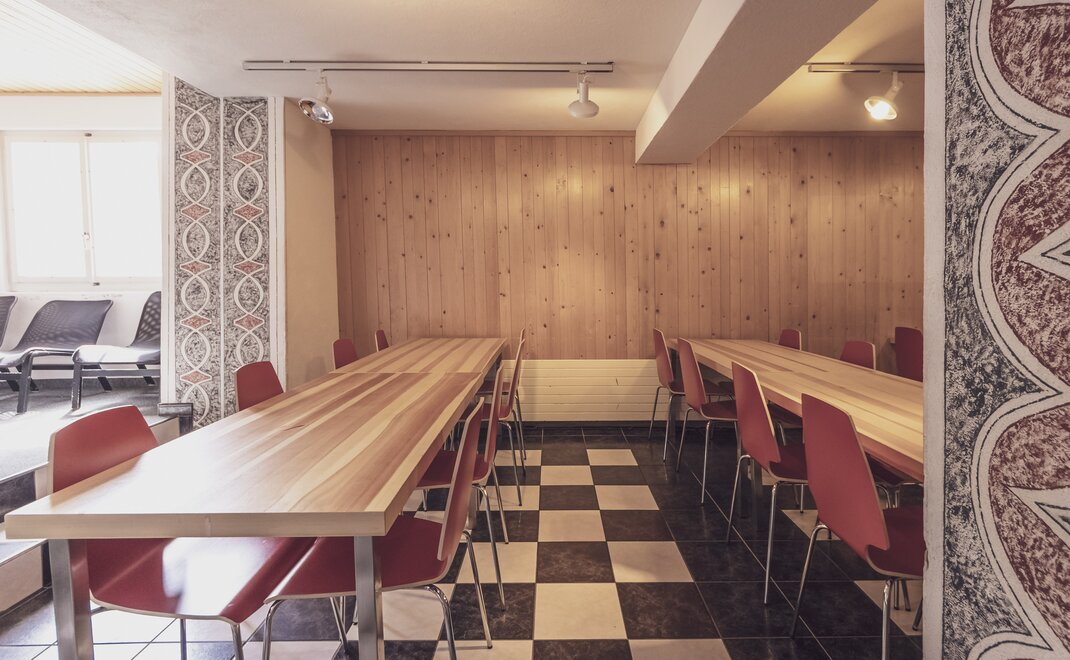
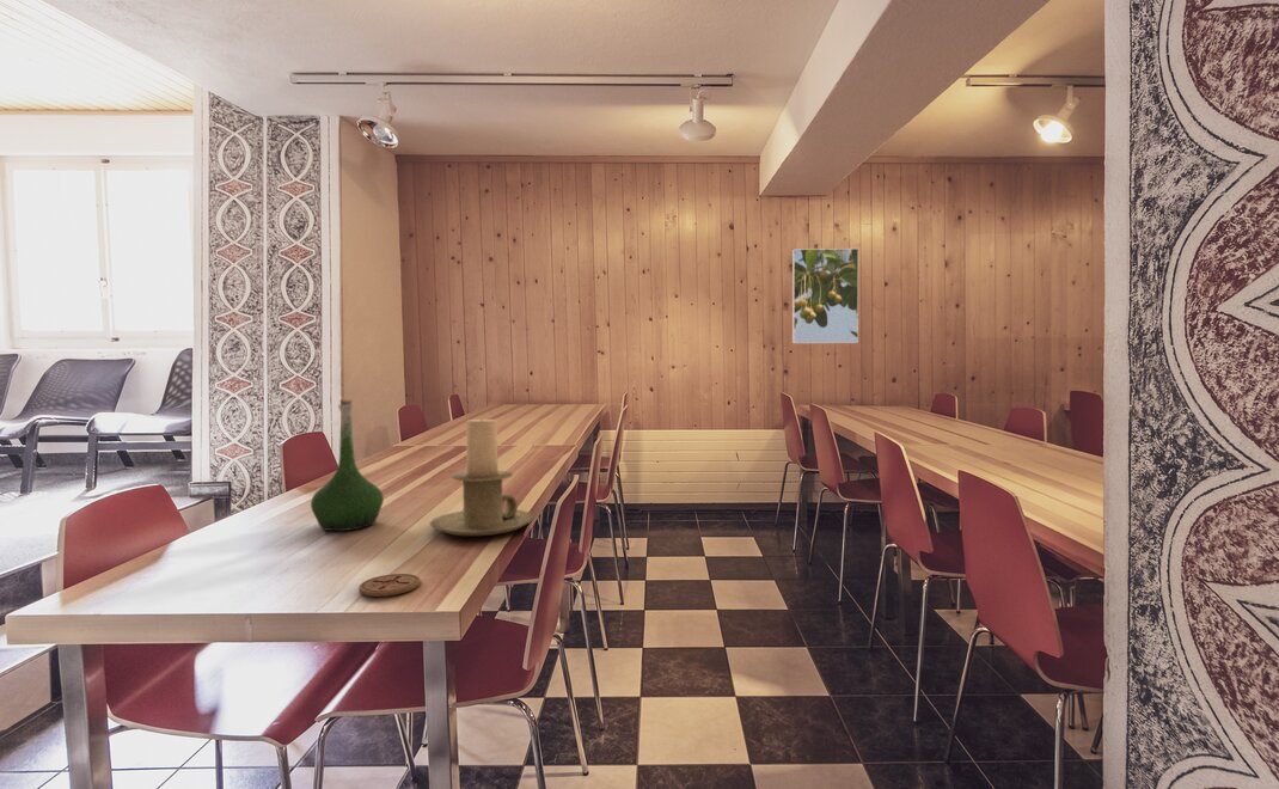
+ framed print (825, 295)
+ candle holder (482, 472)
+ vase (347, 461)
+ coaster (390, 583)
